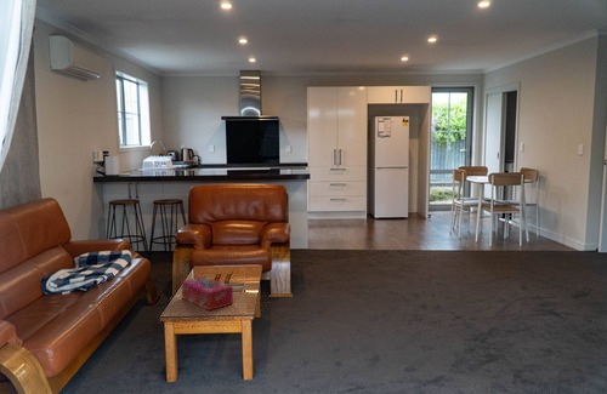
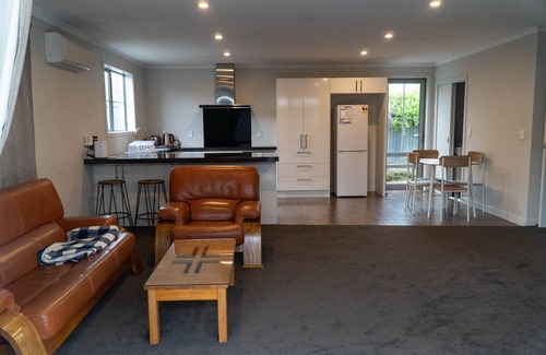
- tissue box (206, 292)
